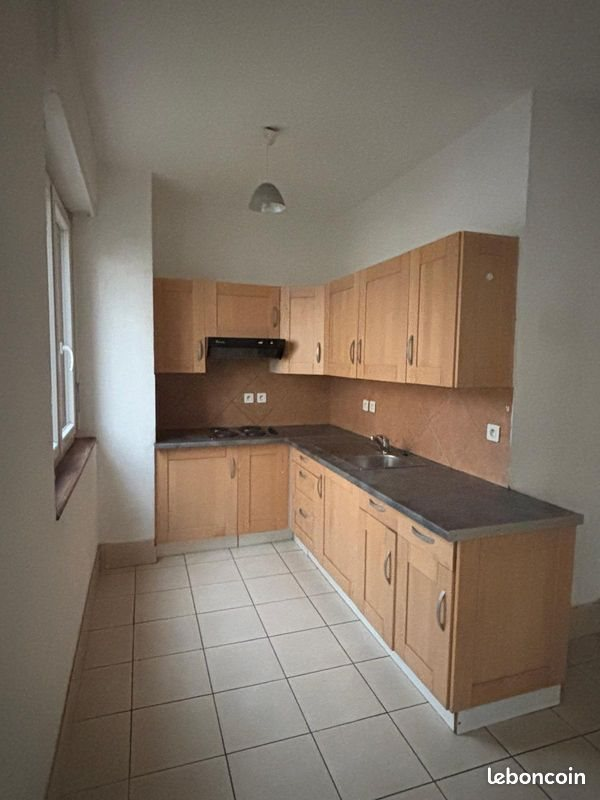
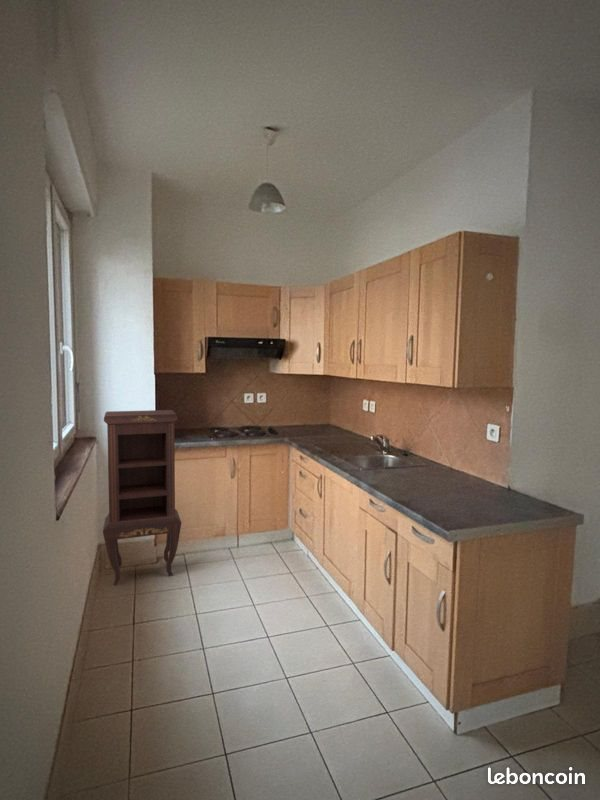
+ cabinet (142, 494)
